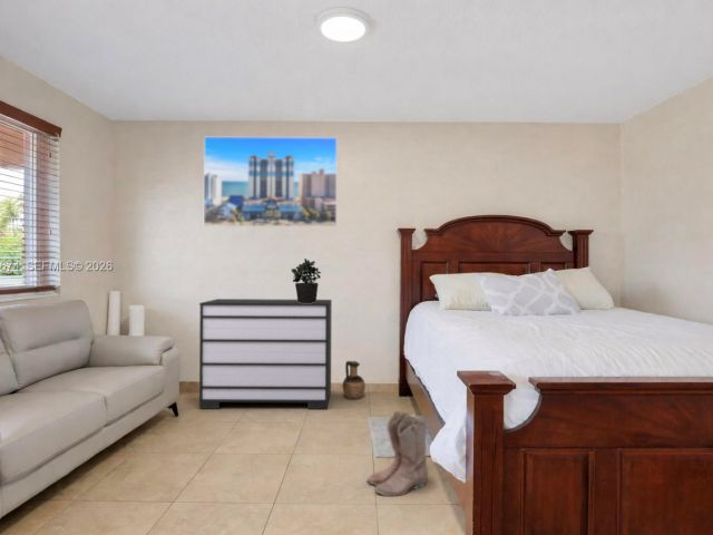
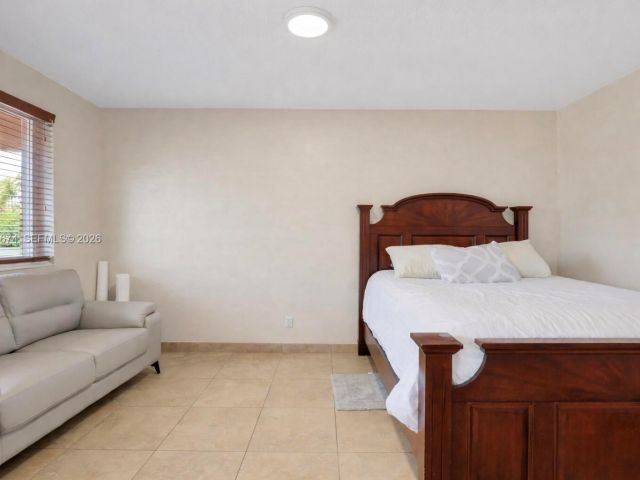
- boots (397, 449)
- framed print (270, 182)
- dresser (268, 350)
- potted plant (305, 280)
- ceramic jug (353, 379)
